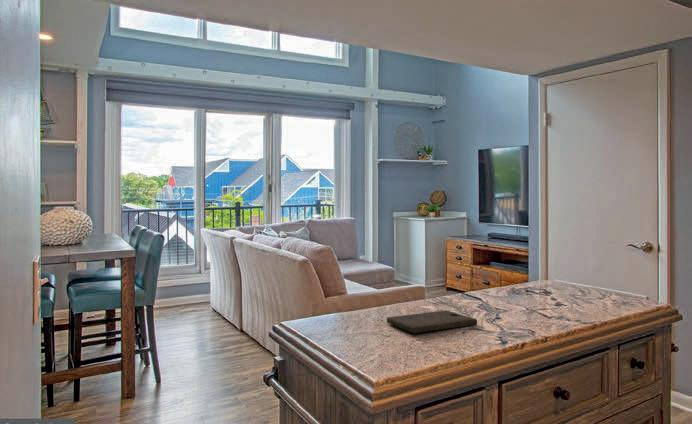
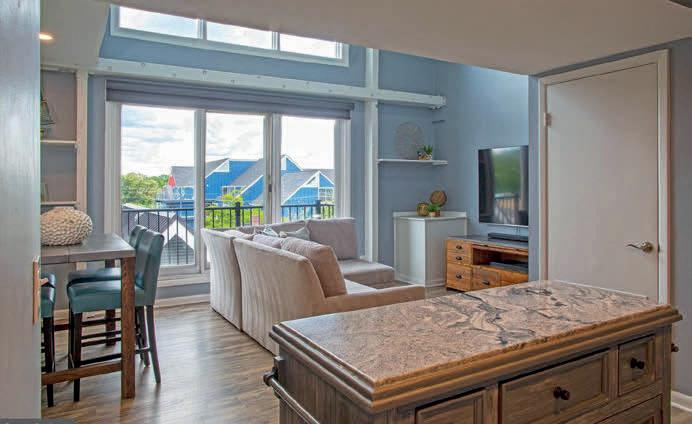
- cutting board (431, 320)
